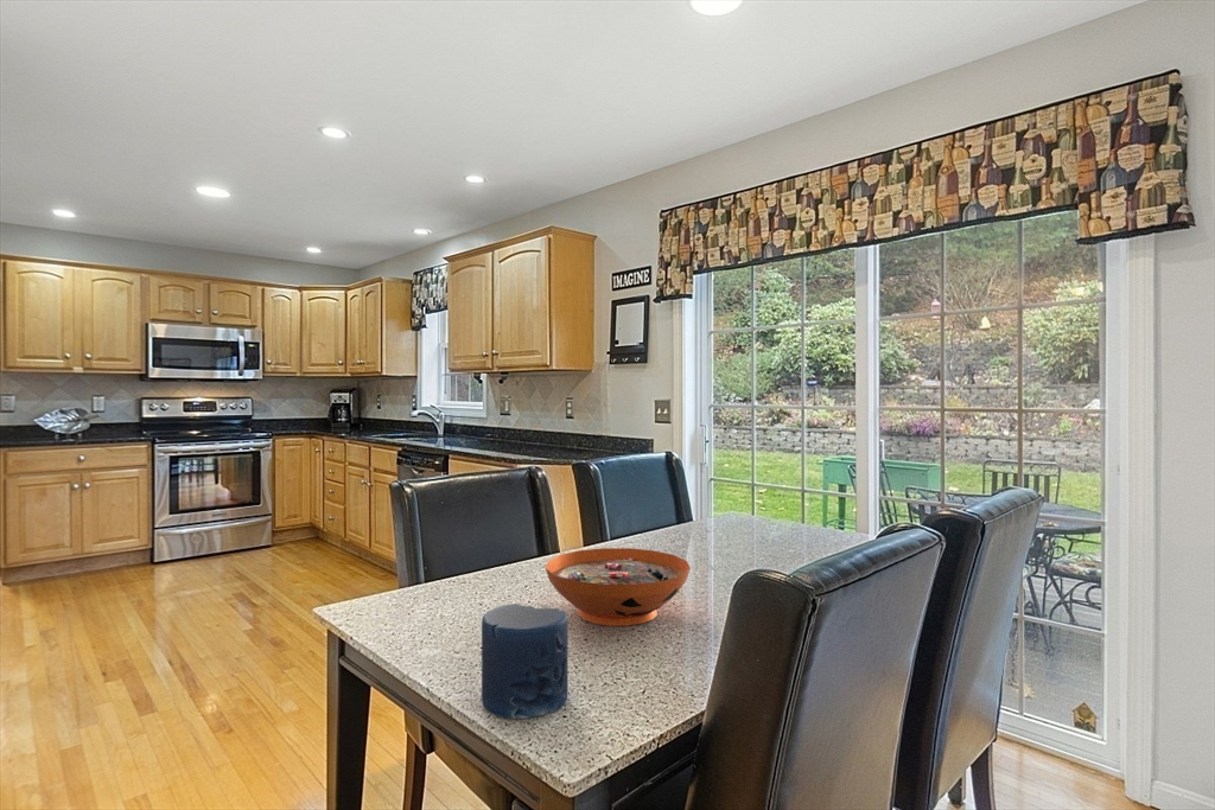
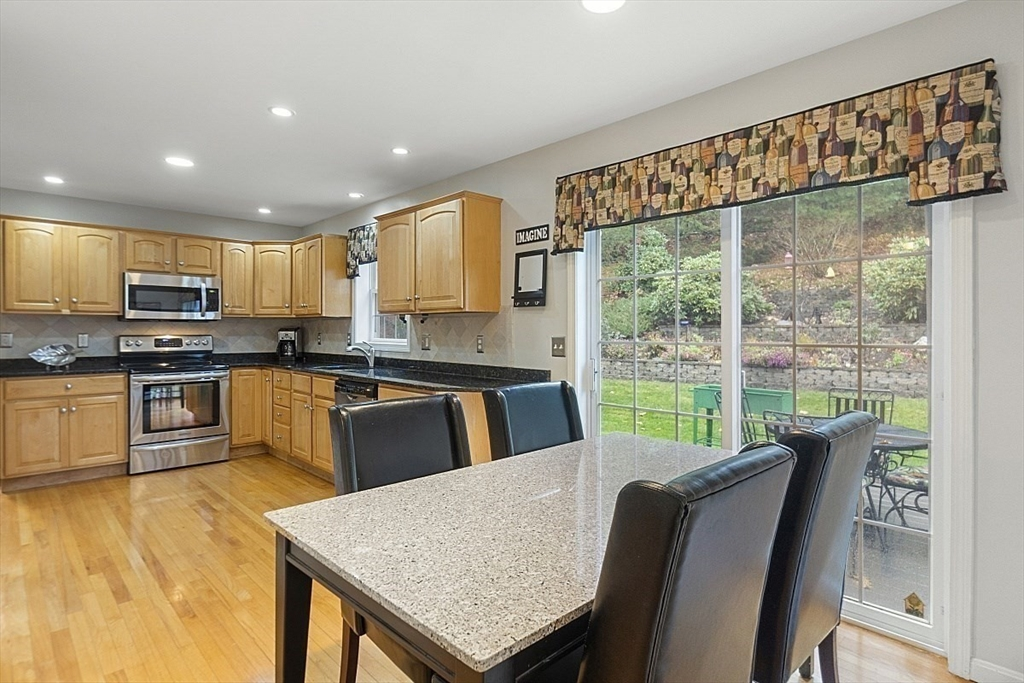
- candle (524, 657)
- decorative bowl (617, 587)
